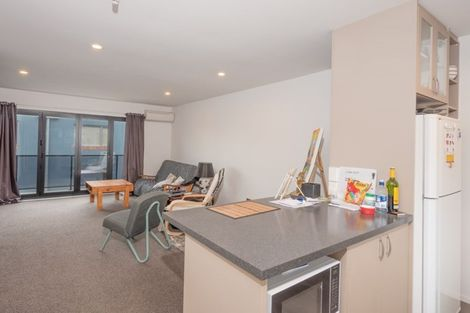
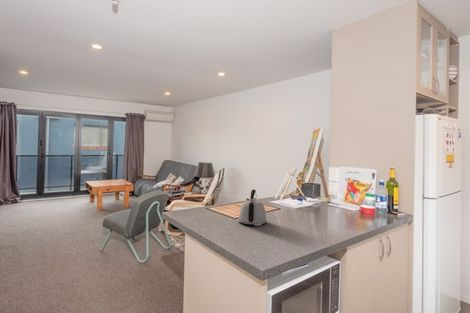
+ kettle (252, 205)
